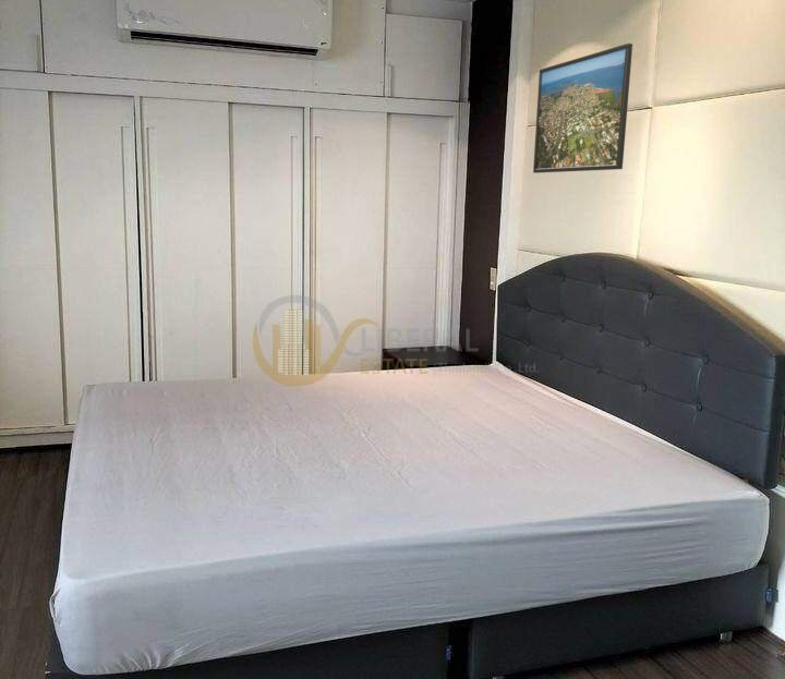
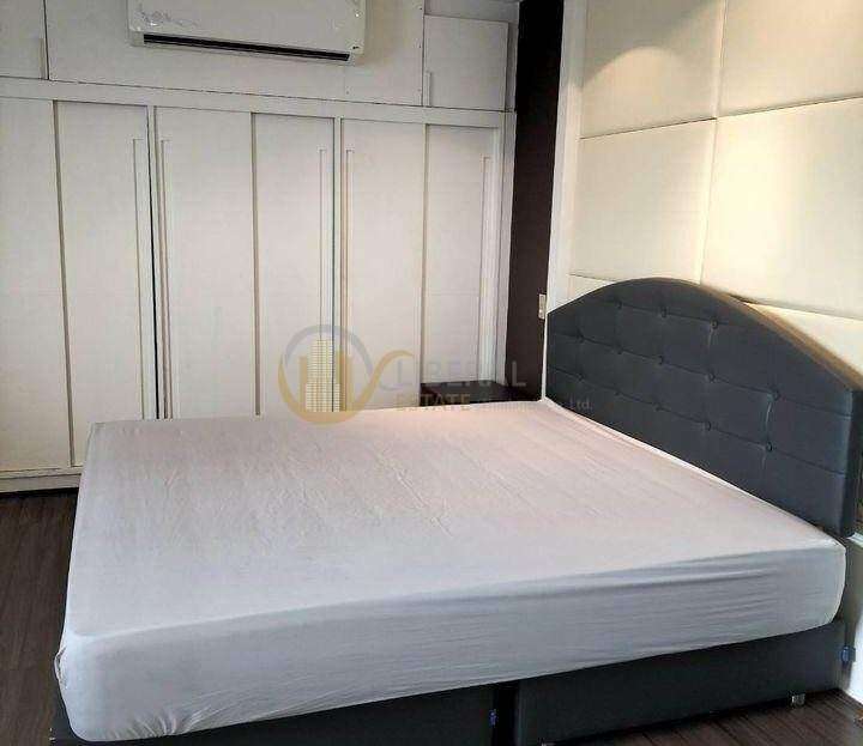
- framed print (577, 114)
